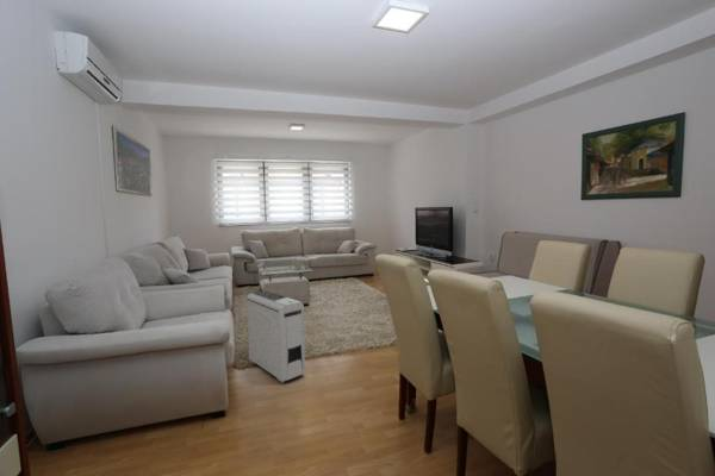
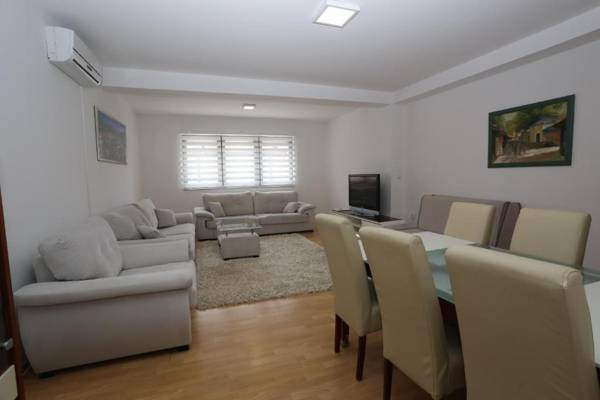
- air purifier (274, 332)
